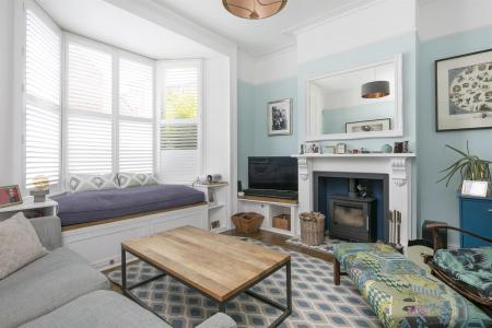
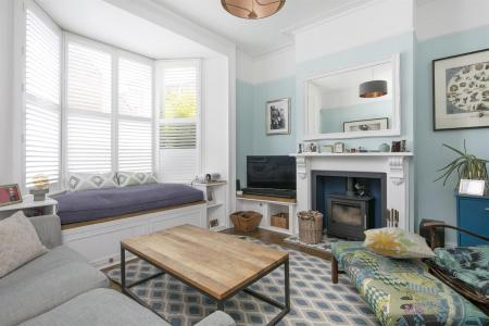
+ decorative pillow (394, 241)
